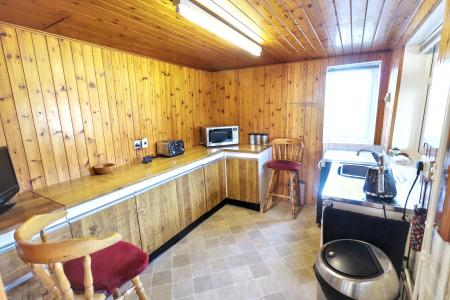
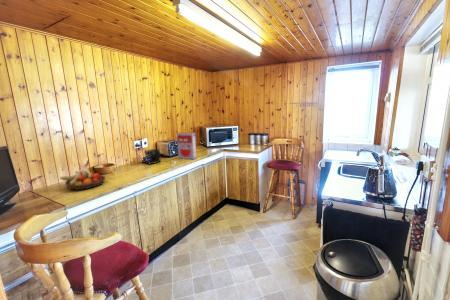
+ cereal box (186, 145)
+ coffee maker (157, 156)
+ fruit bowl (85, 178)
